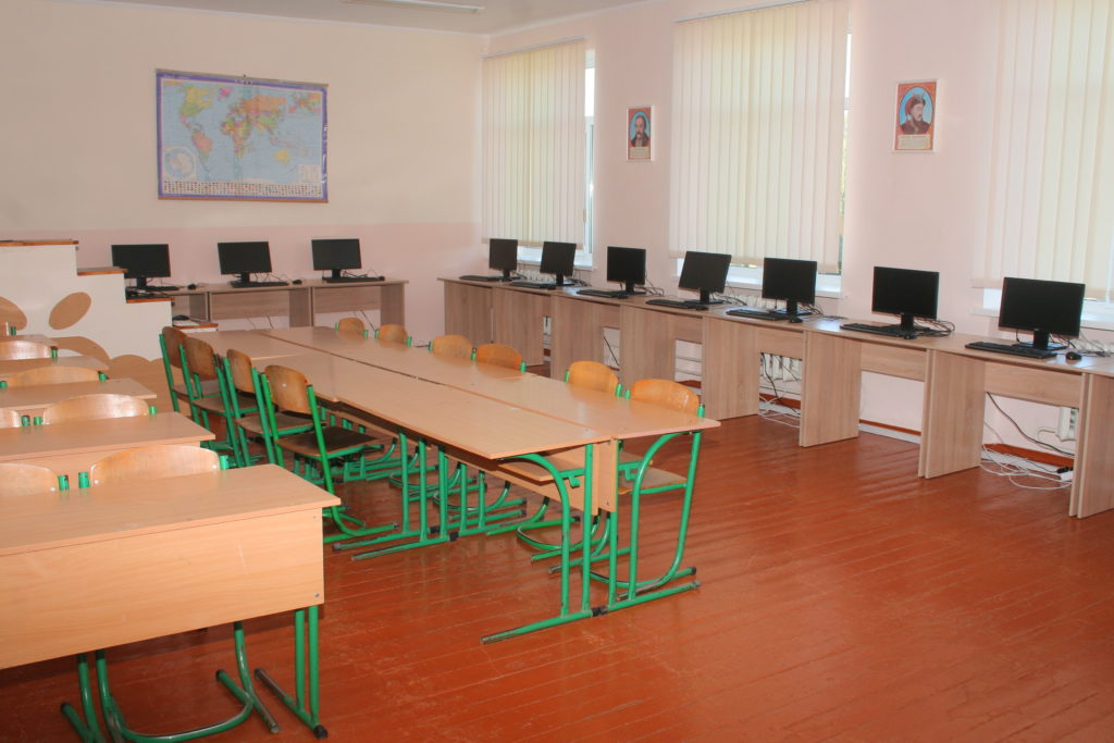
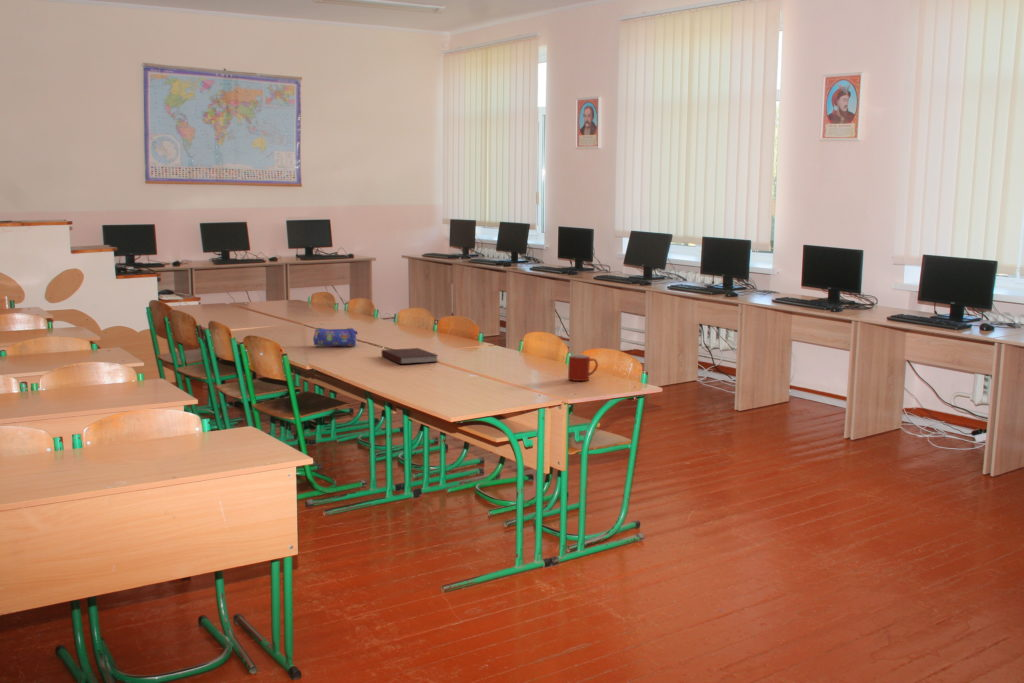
+ notebook (409, 355)
+ mug (582, 367)
+ pencil case (335, 336)
